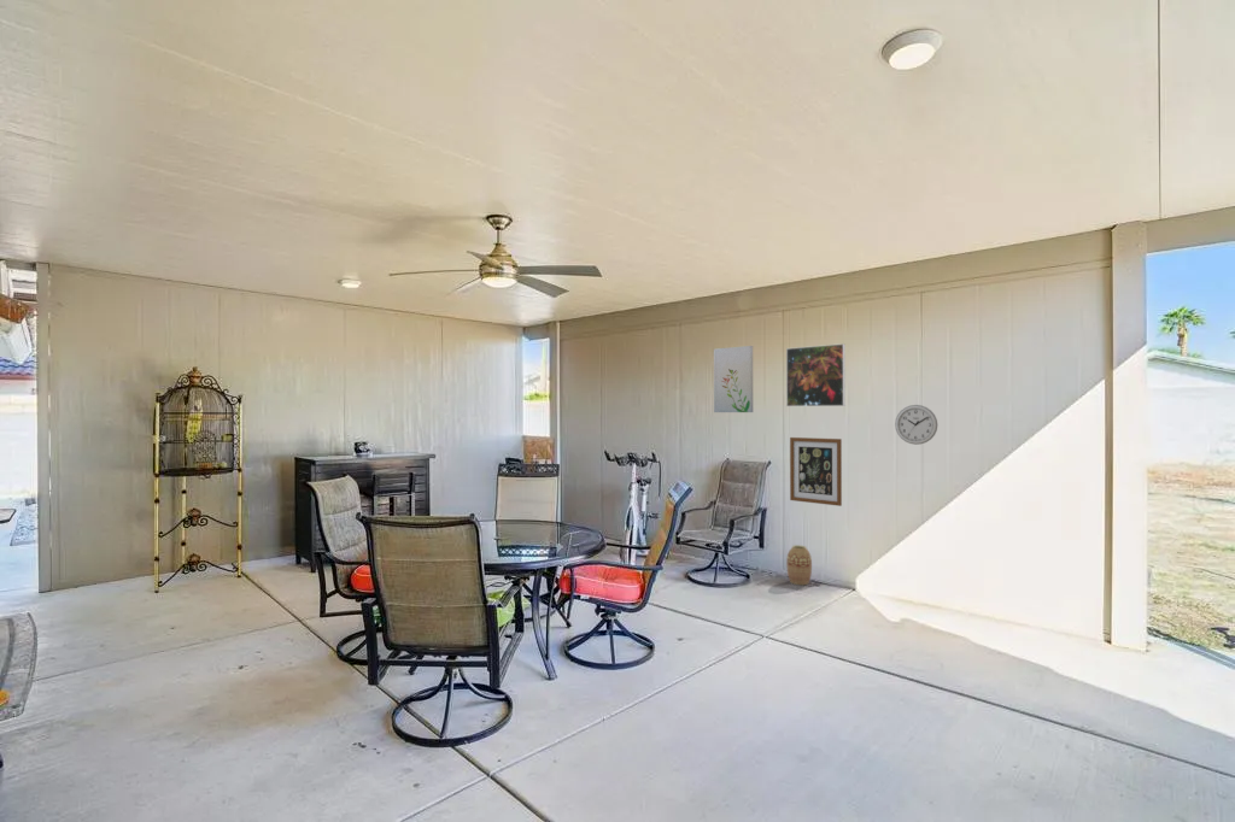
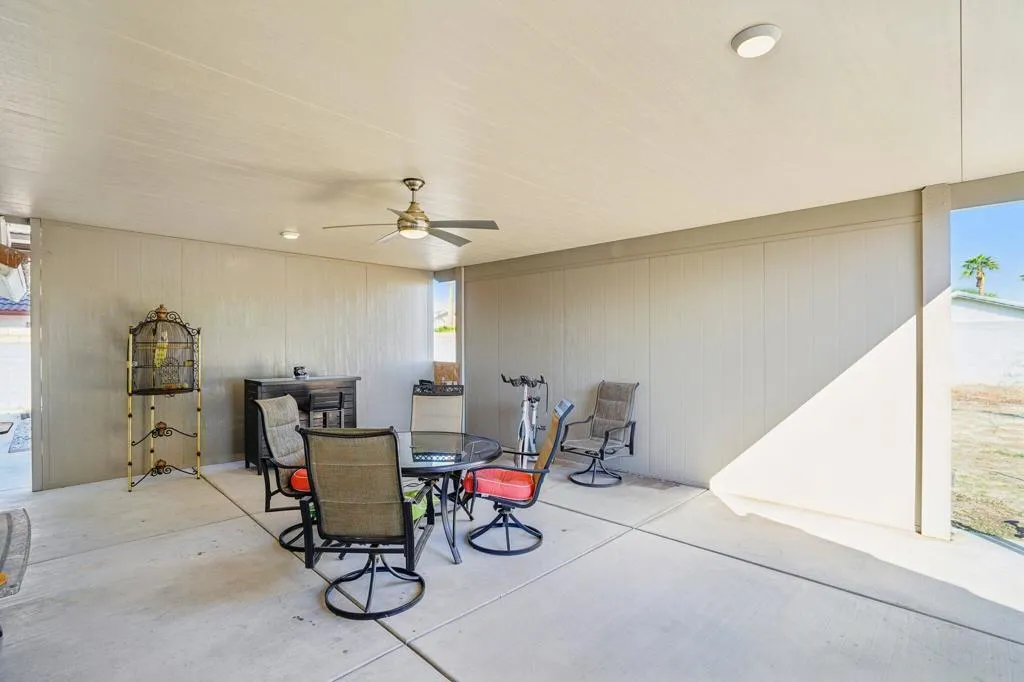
- wall art (814, 470)
- wall clock (915, 424)
- vase (798, 564)
- wall art (732, 380)
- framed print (814, 376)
